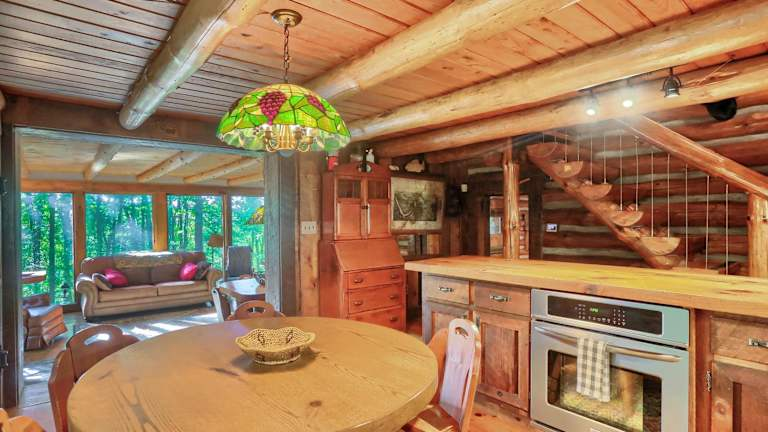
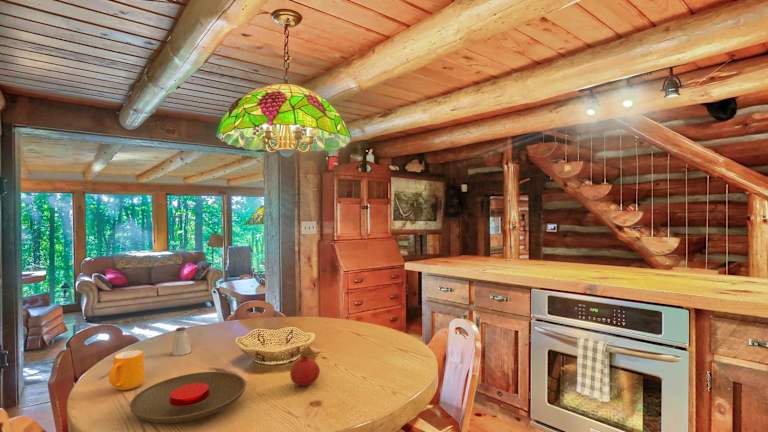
+ plate (191, 398)
+ saltshaker (181, 340)
+ mug (125, 372)
+ fruit (305, 369)
